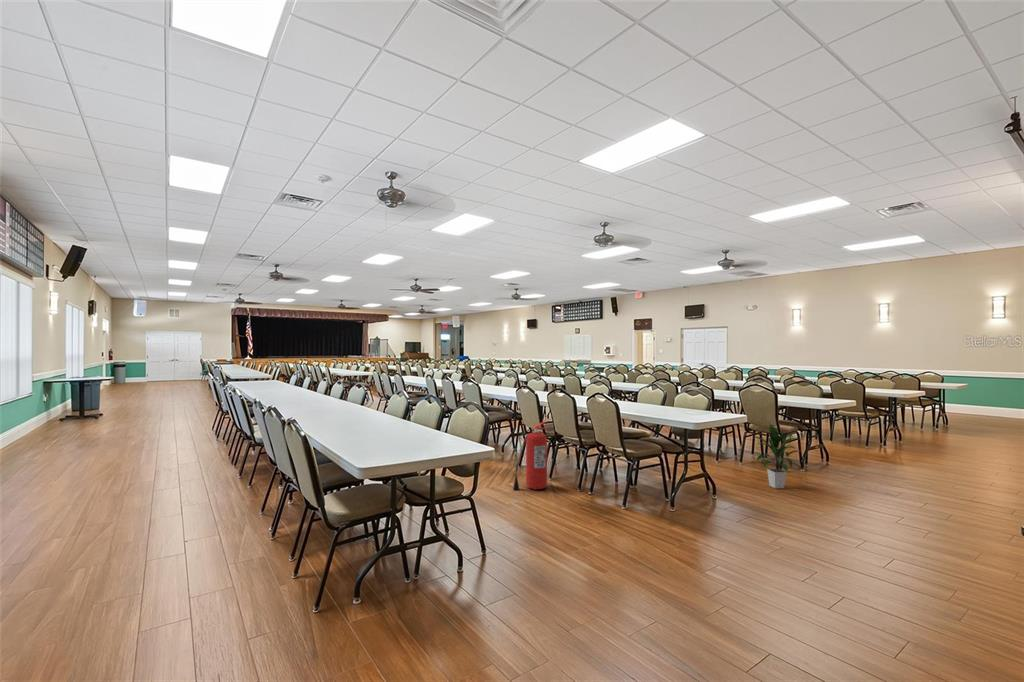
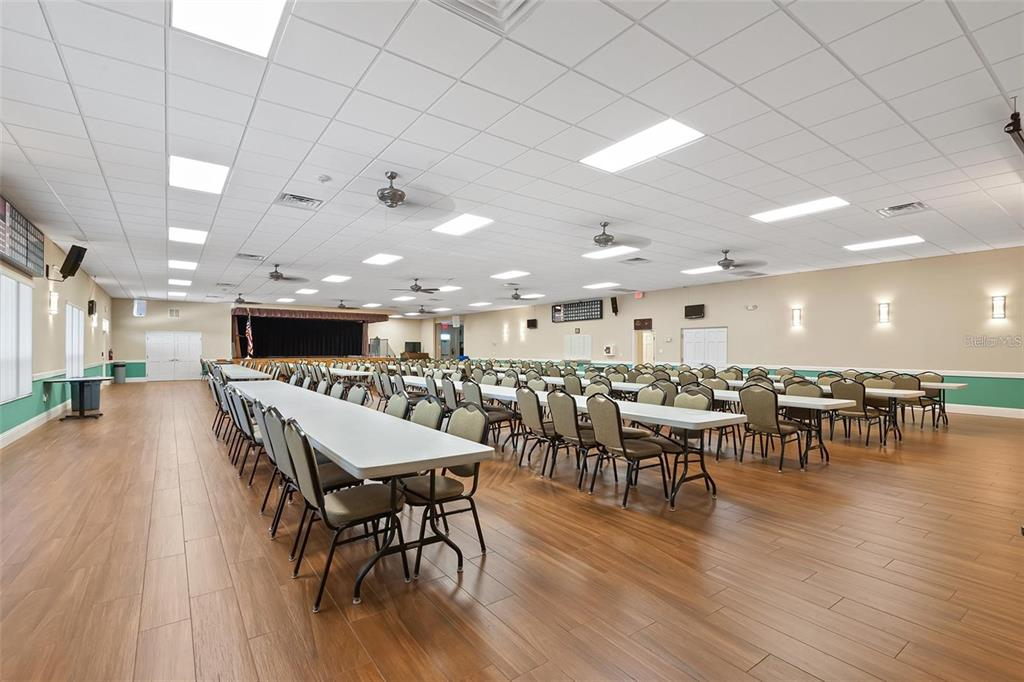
- fire extinguisher (531, 454)
- indoor plant (779, 456)
